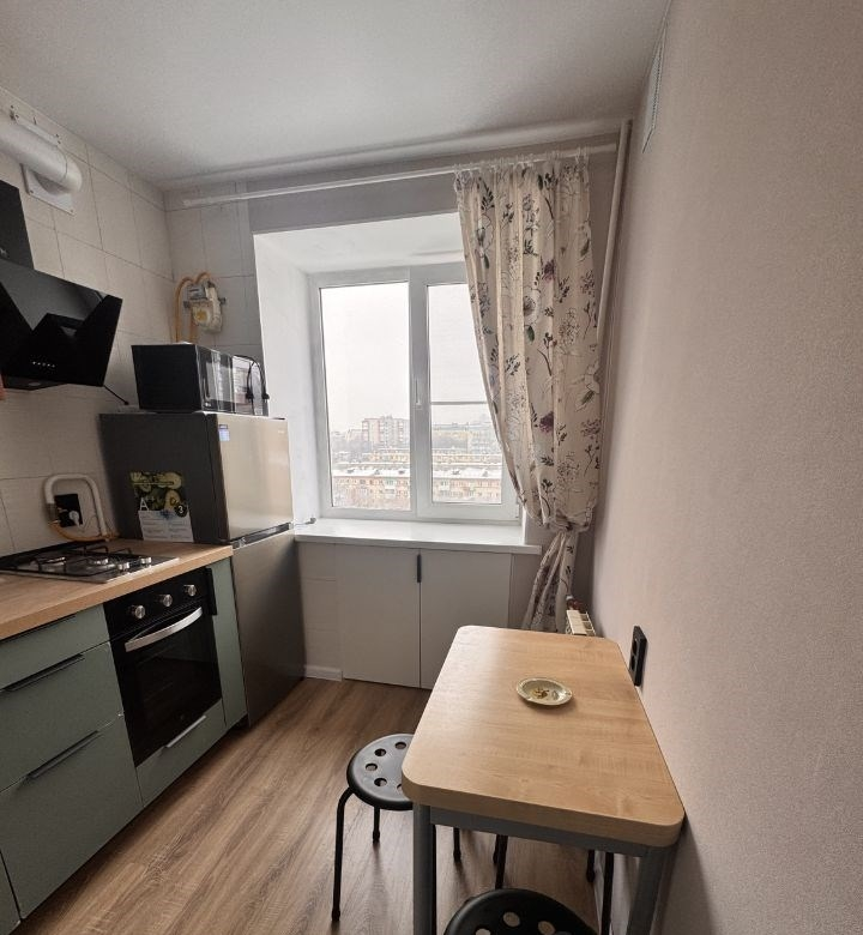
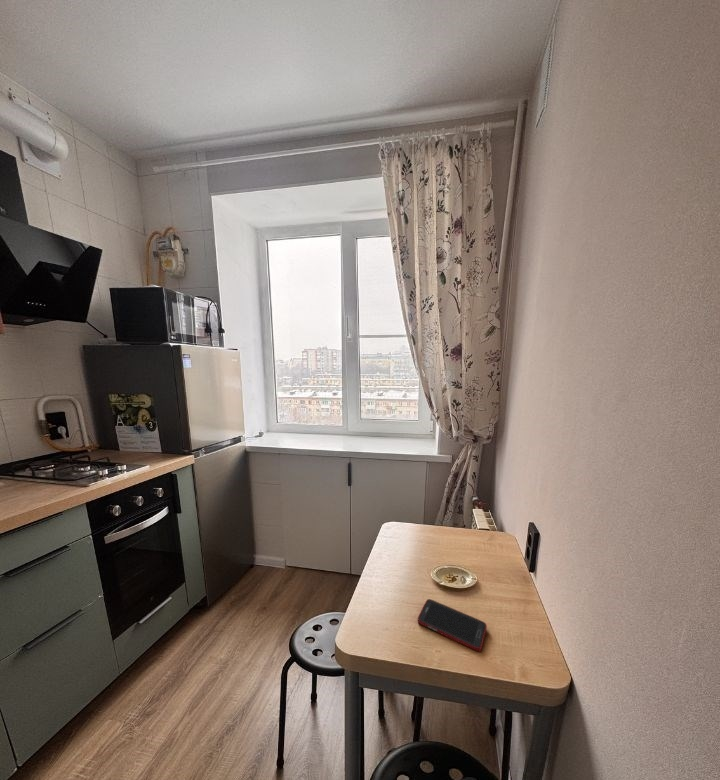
+ cell phone (451, 623)
